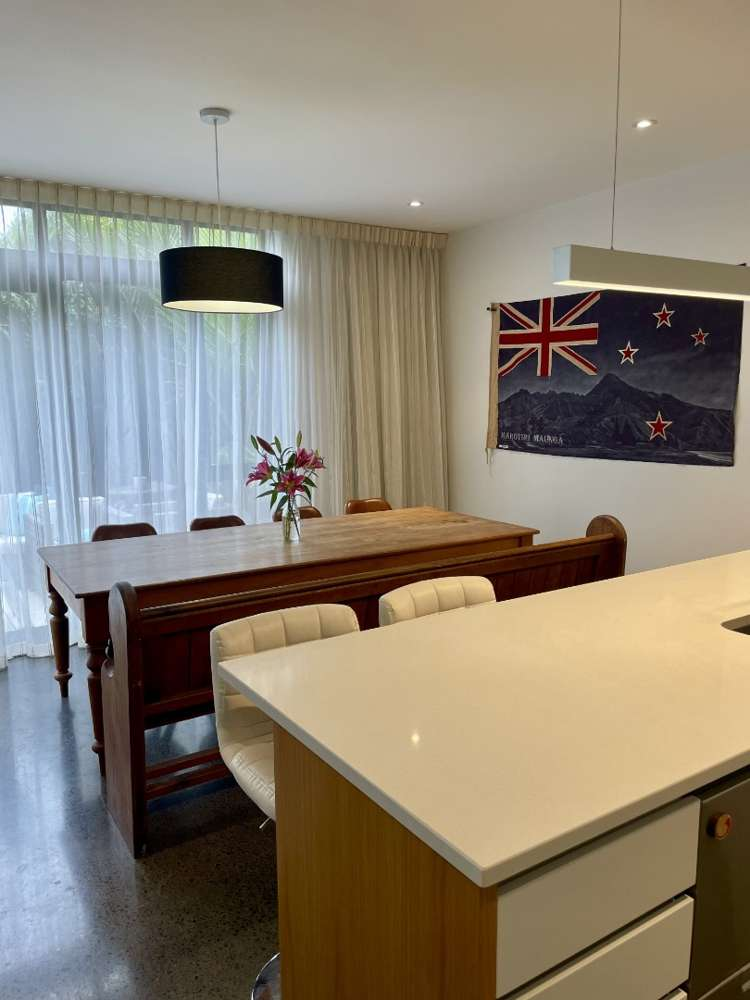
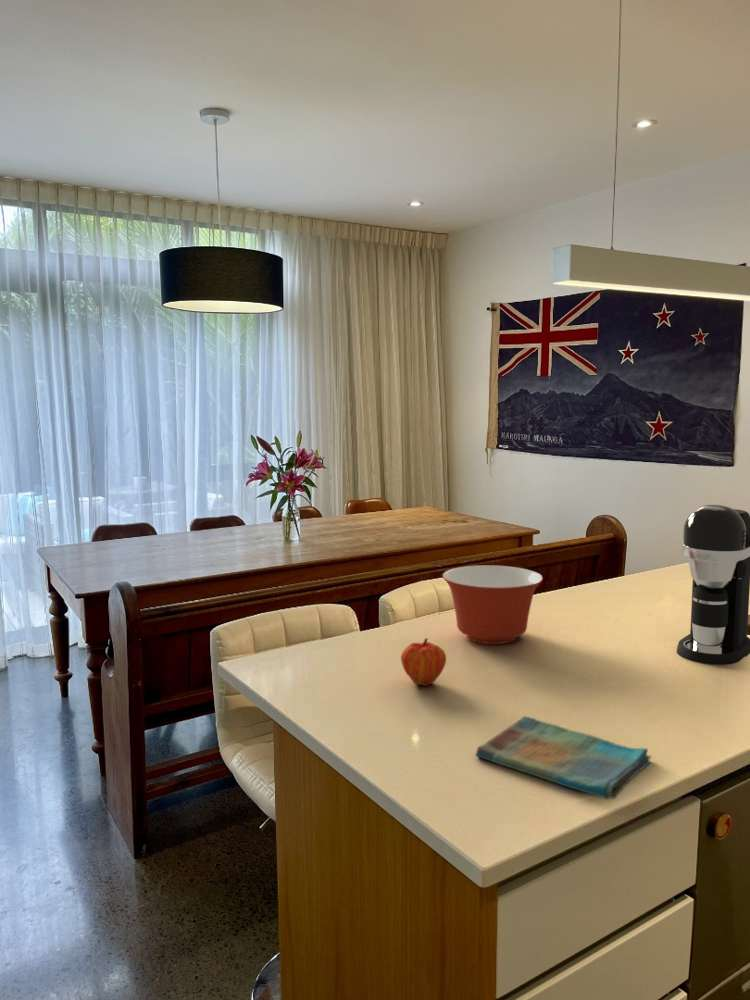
+ coffee maker (718, 578)
+ fruit (423, 661)
+ mixing bowl (491, 606)
+ dish towel (562, 753)
